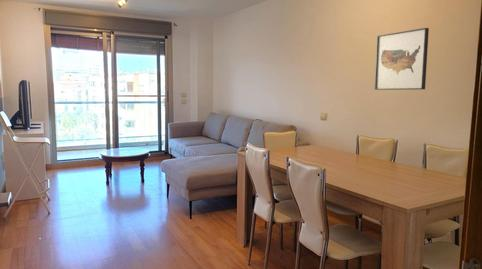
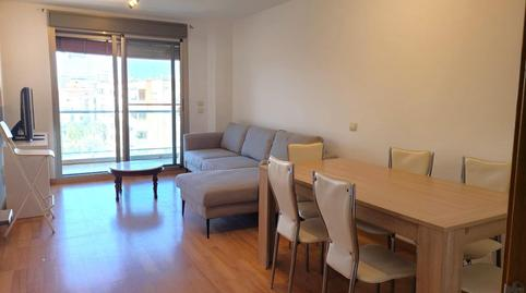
- wall art (399, 61)
